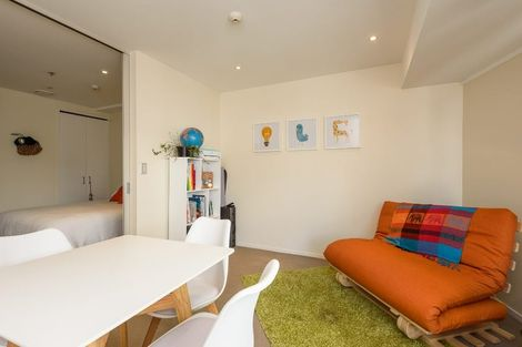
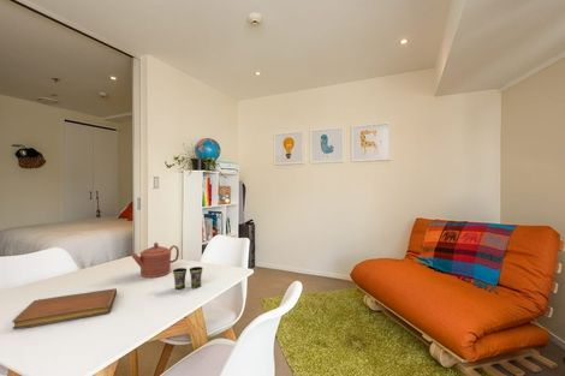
+ teapot (155, 257)
+ cup (184, 277)
+ notebook (71, 305)
